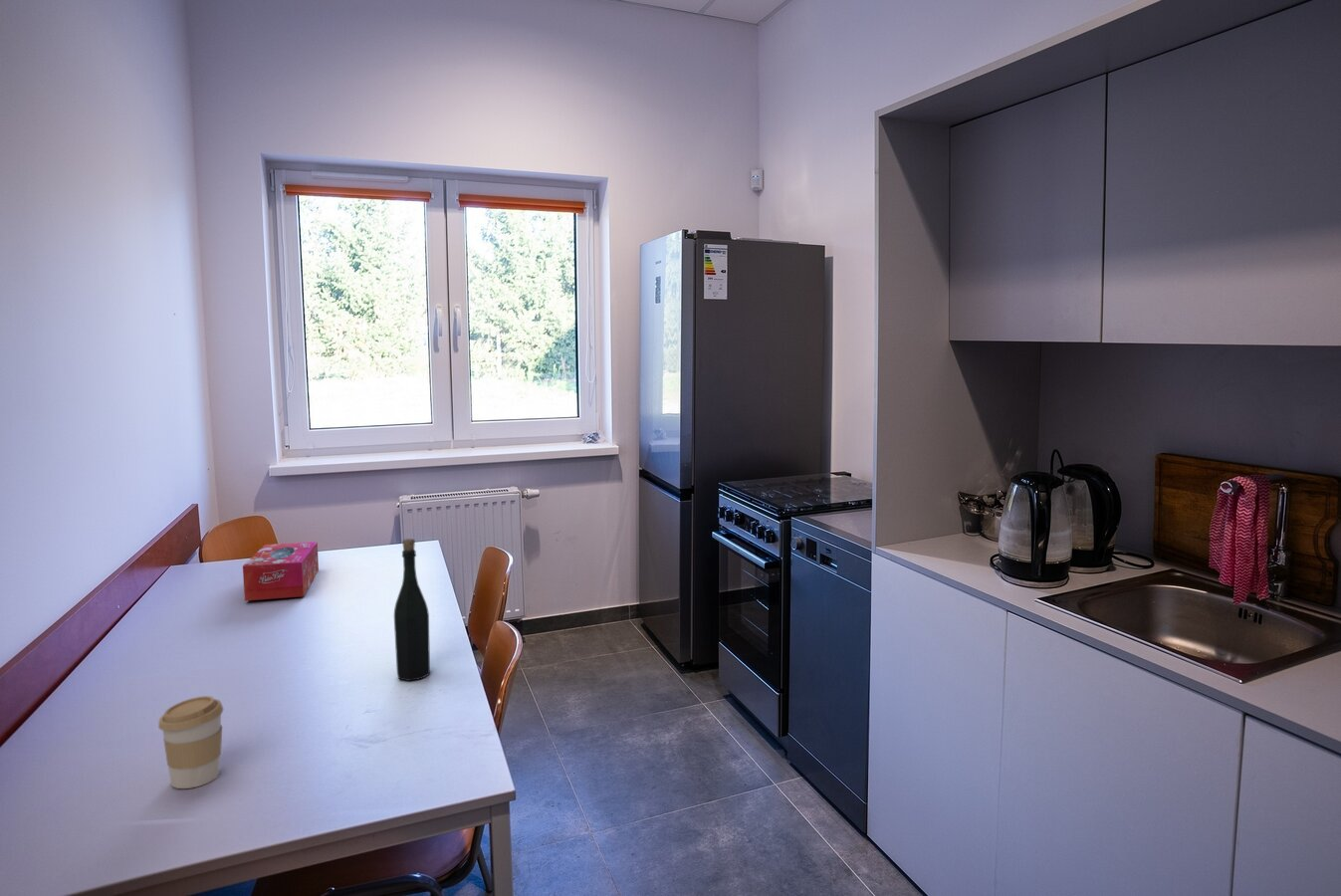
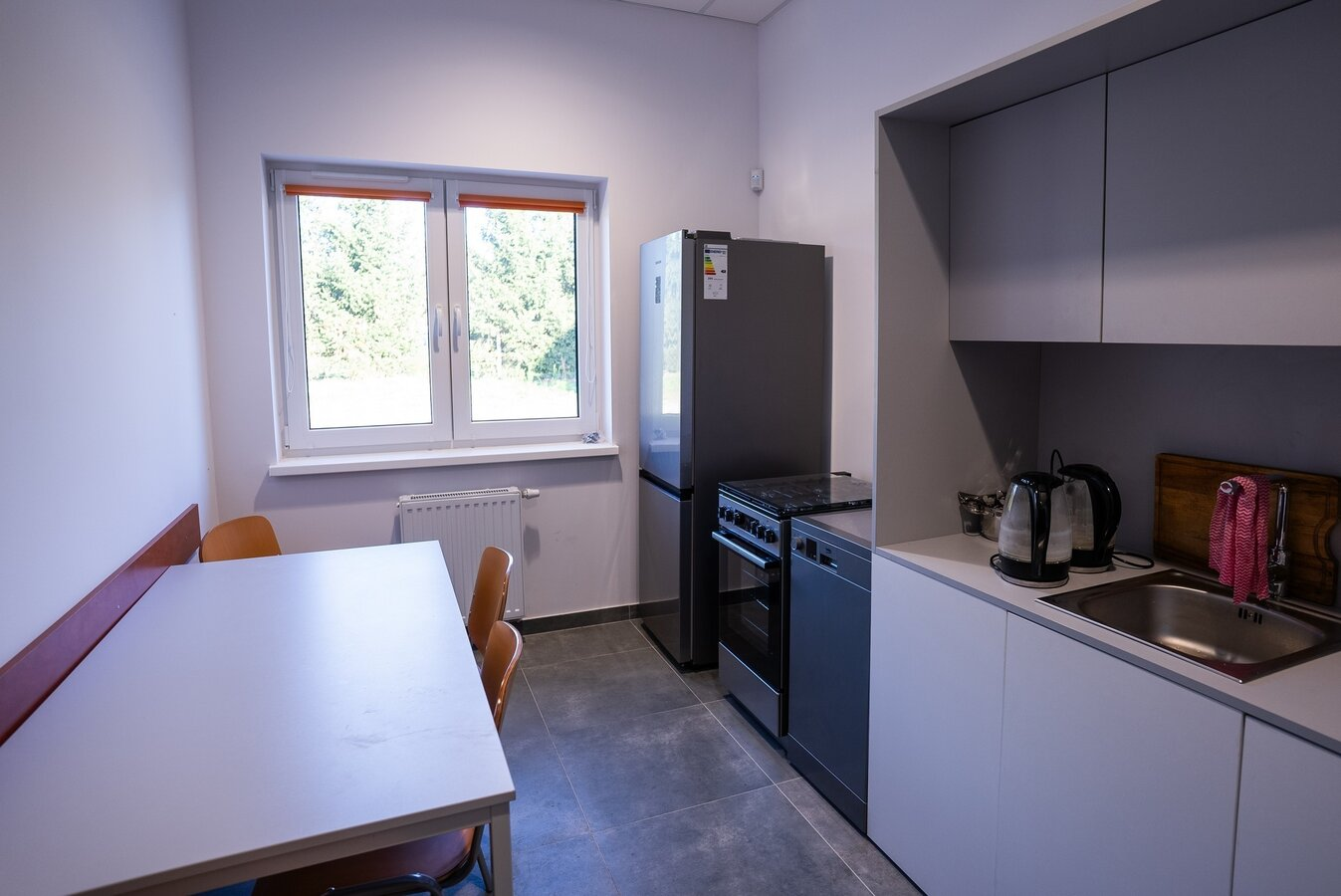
- coffee cup (192, 741)
- bottle (410, 607)
- tissue box (283, 568)
